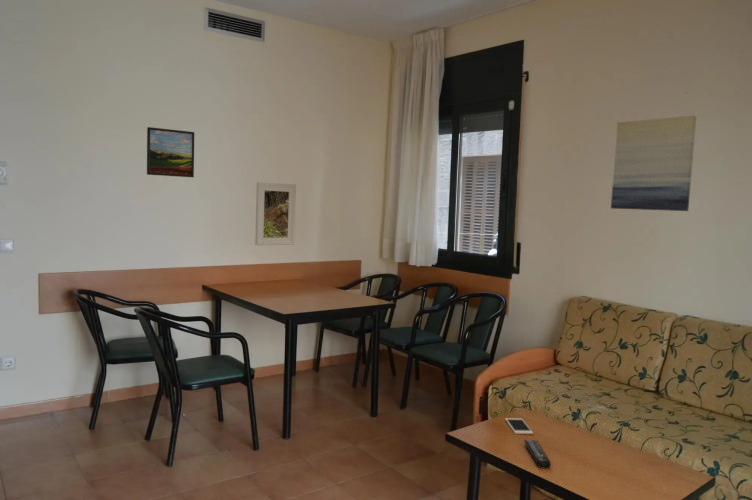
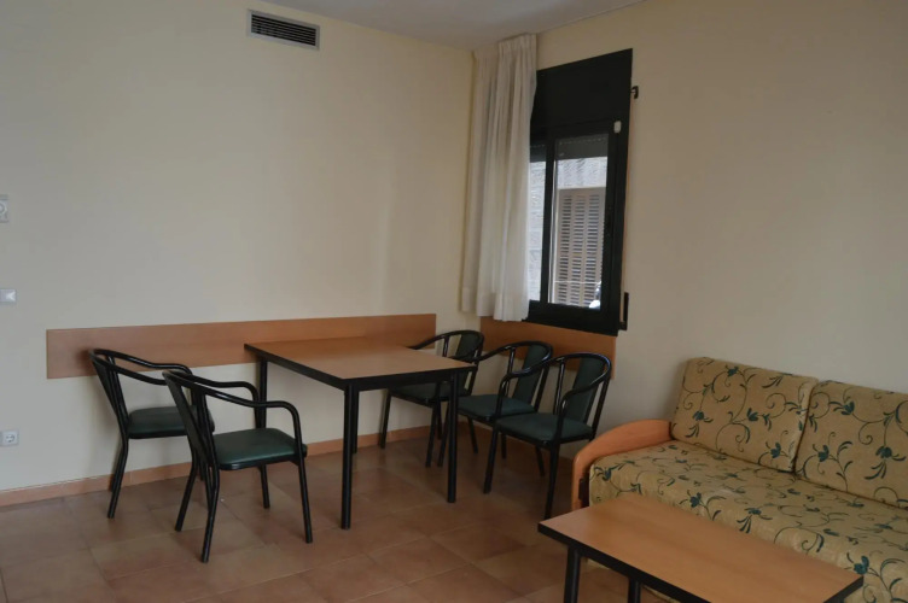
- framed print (171, 152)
- wall art (651, 164)
- remote control (536, 452)
- cell phone (518, 425)
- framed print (276, 214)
